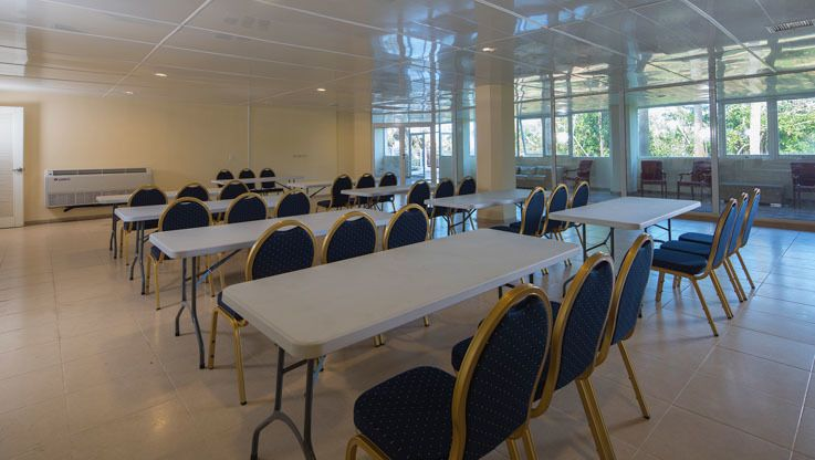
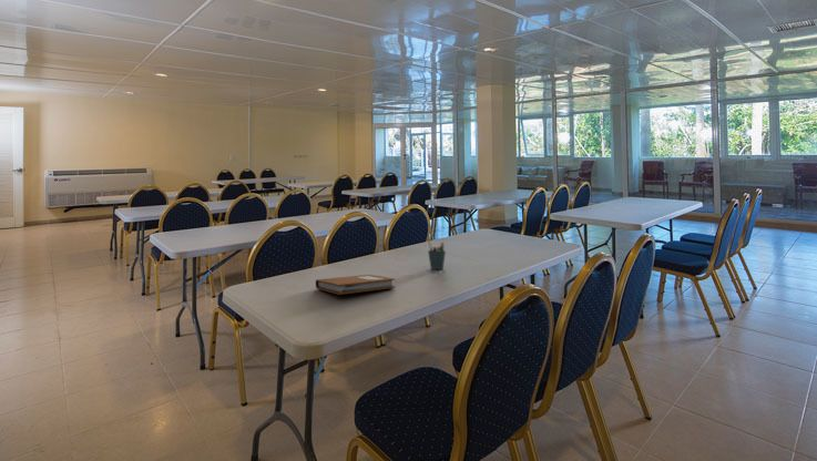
+ pen holder (437, 254)
+ notebook (356, 283)
